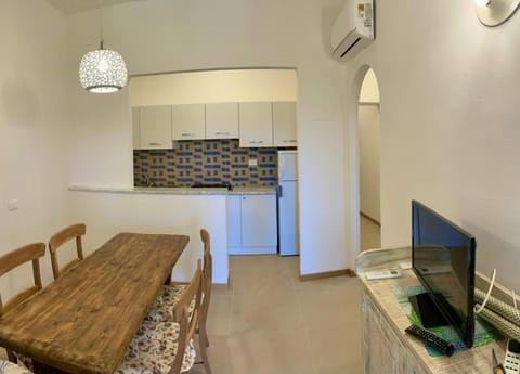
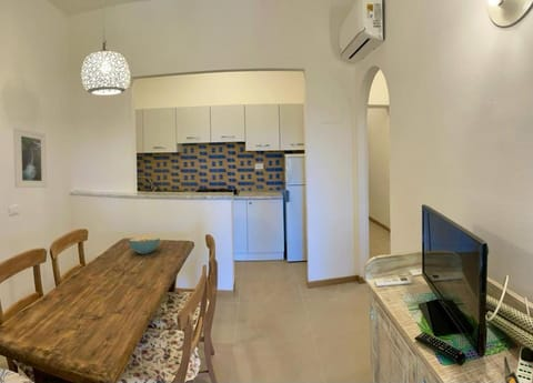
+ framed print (31, 159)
+ cereal bowl (144, 245)
